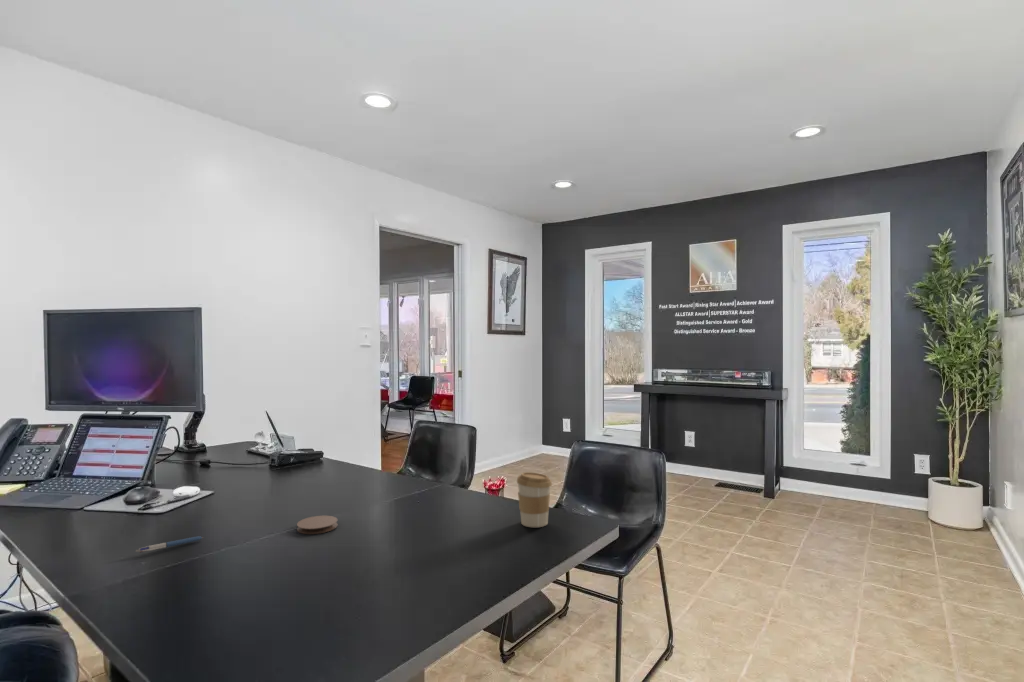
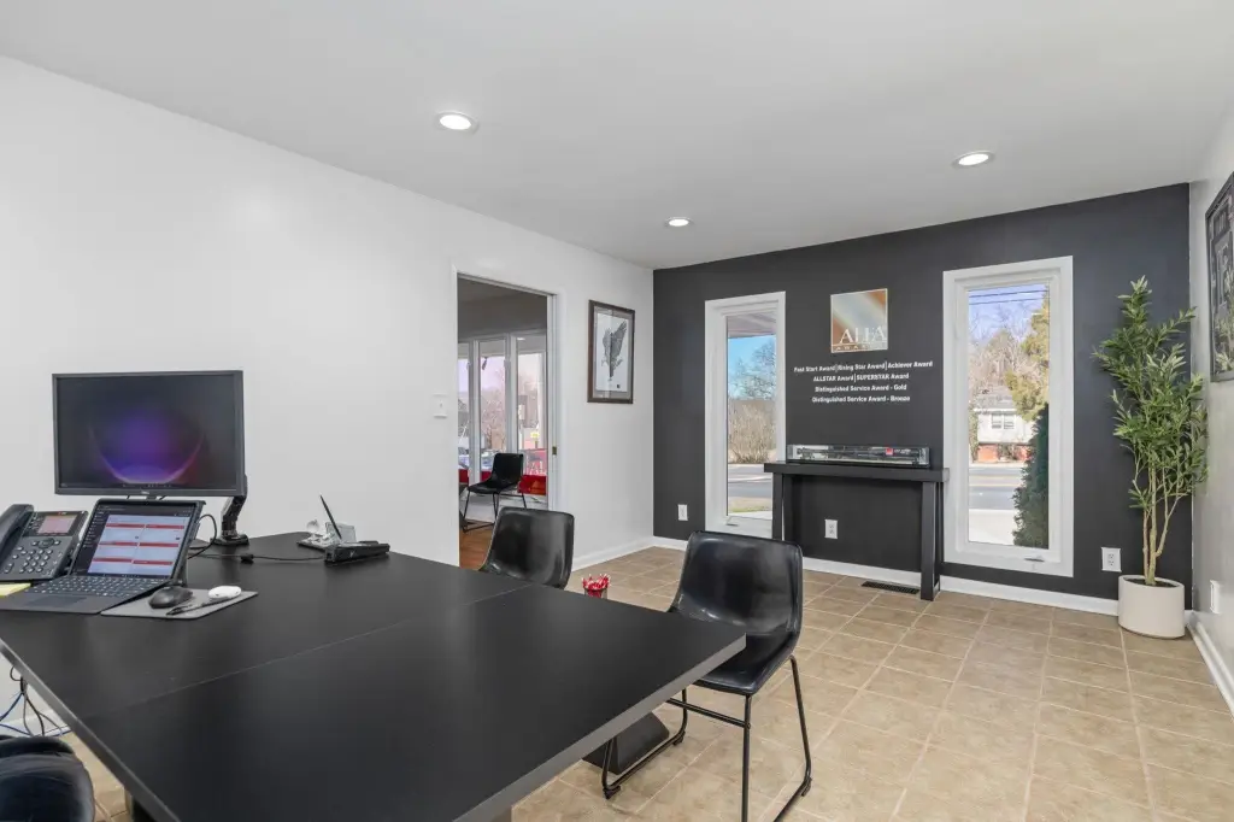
- pen (171, 544)
- coaster (317, 524)
- coffee cup (534, 498)
